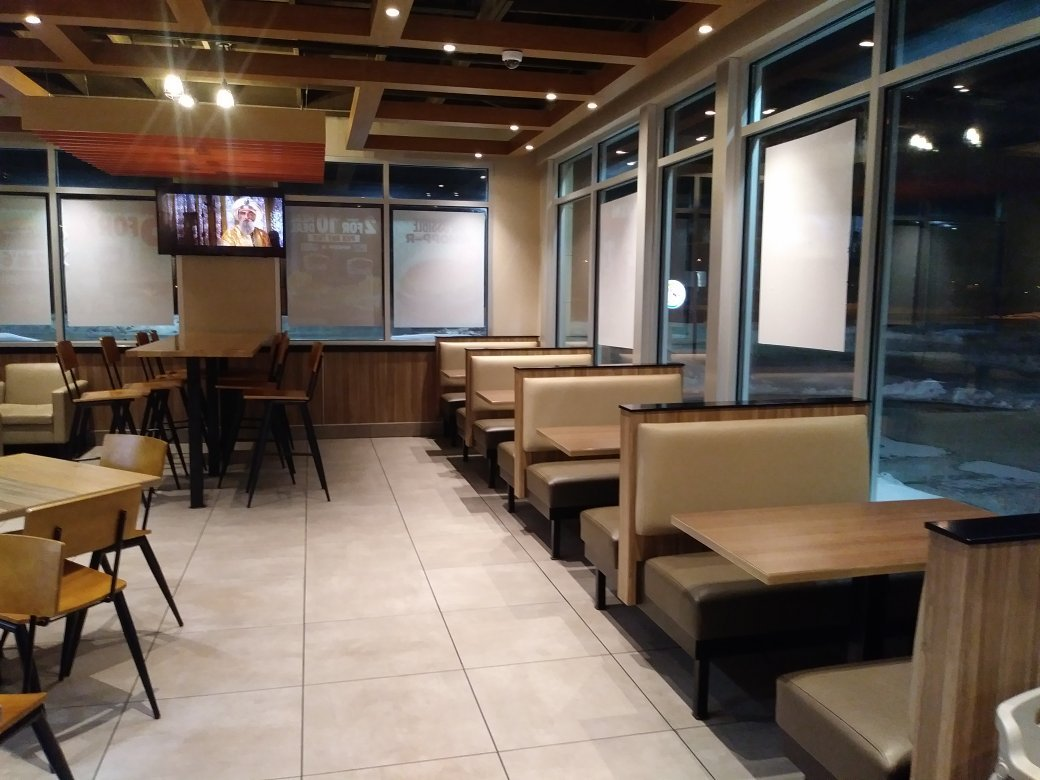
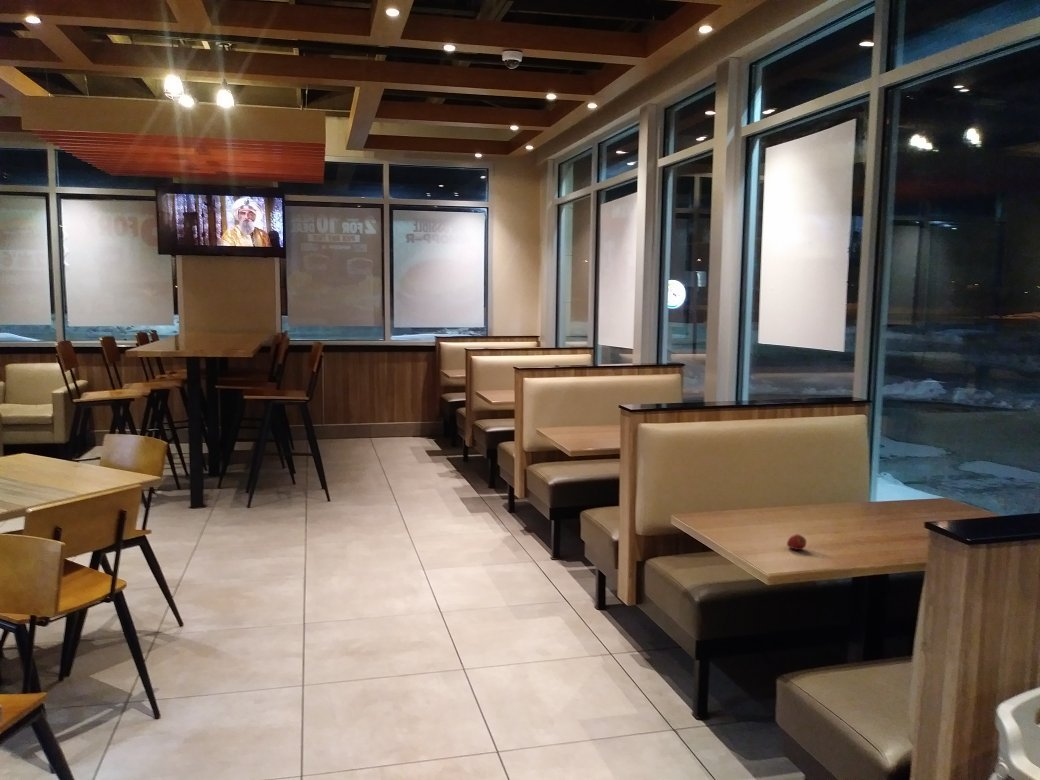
+ fruit (795, 541)
